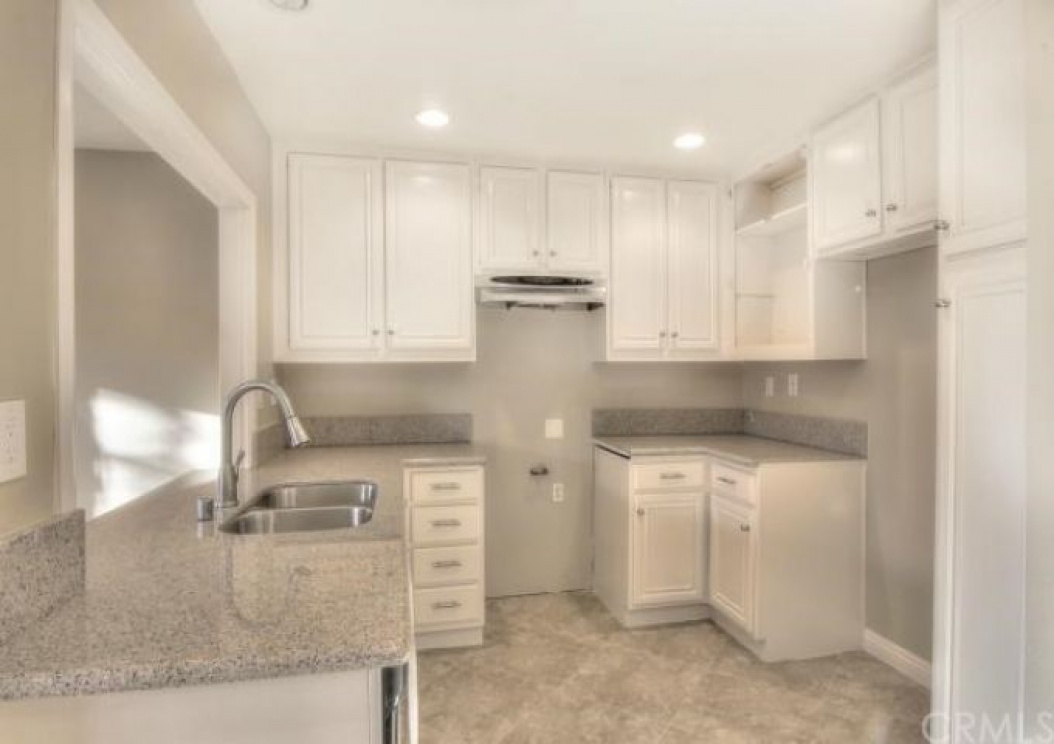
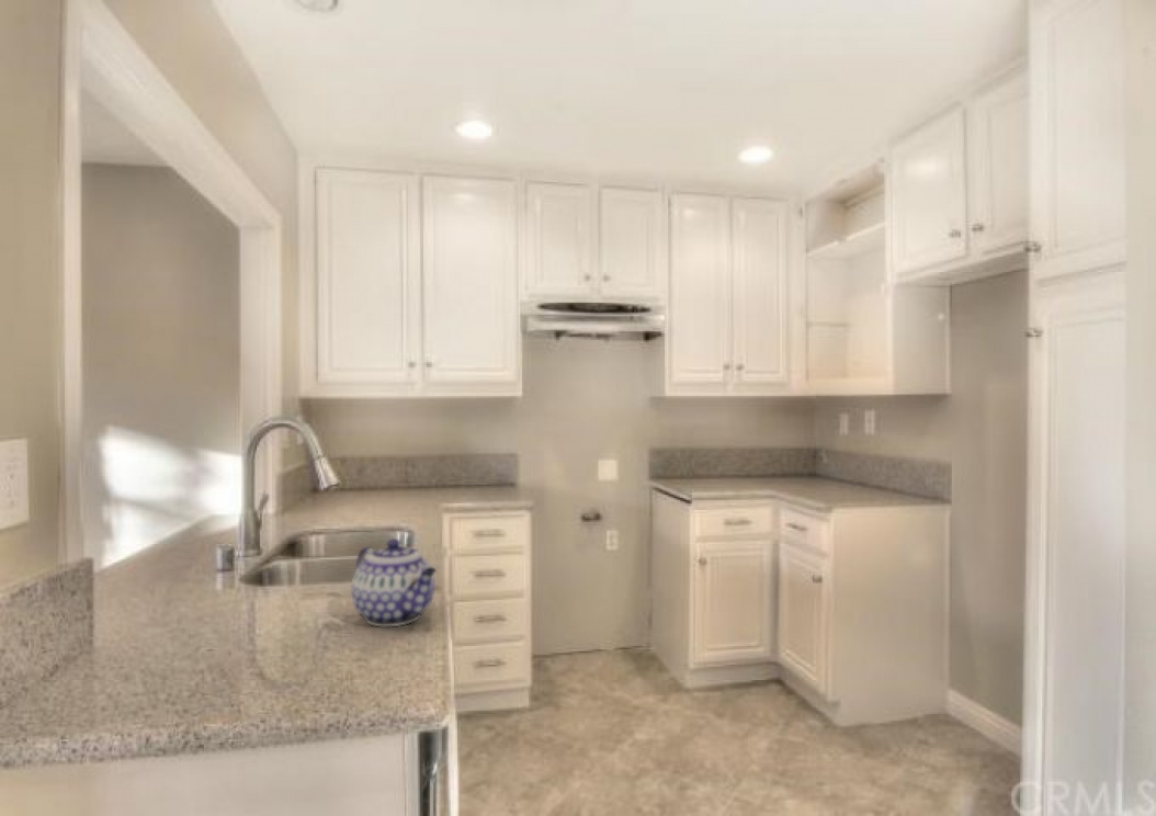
+ teapot (394, 578)
